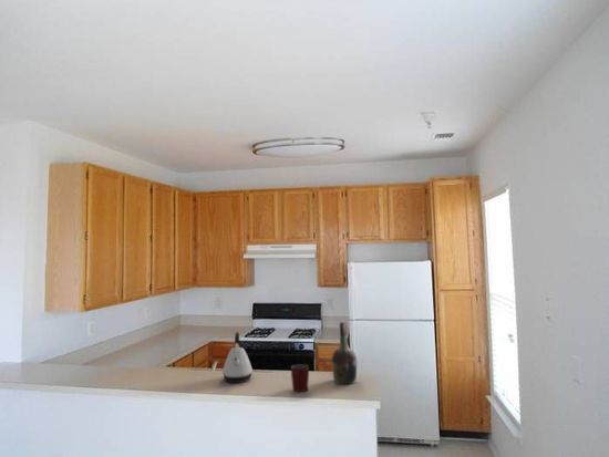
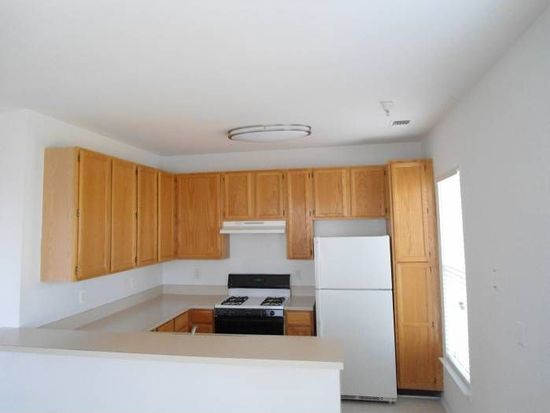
- kettle (237, 355)
- cognac bottle (343, 351)
- mug (299, 378)
